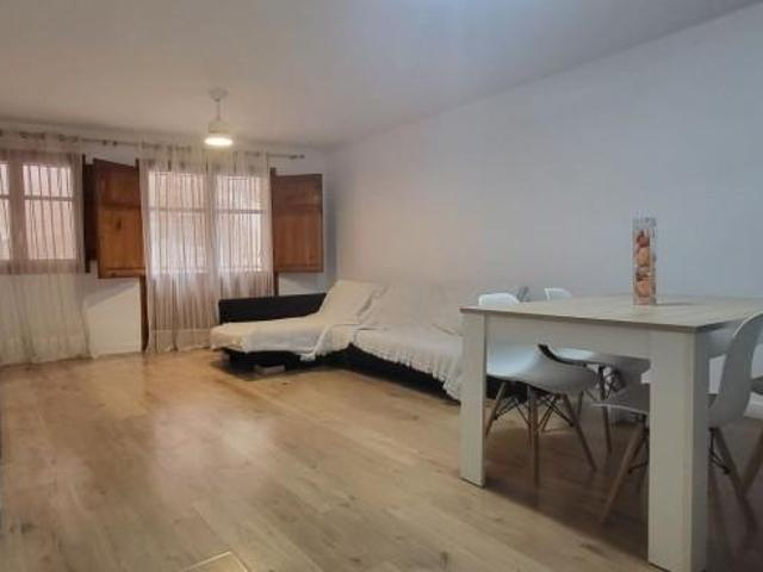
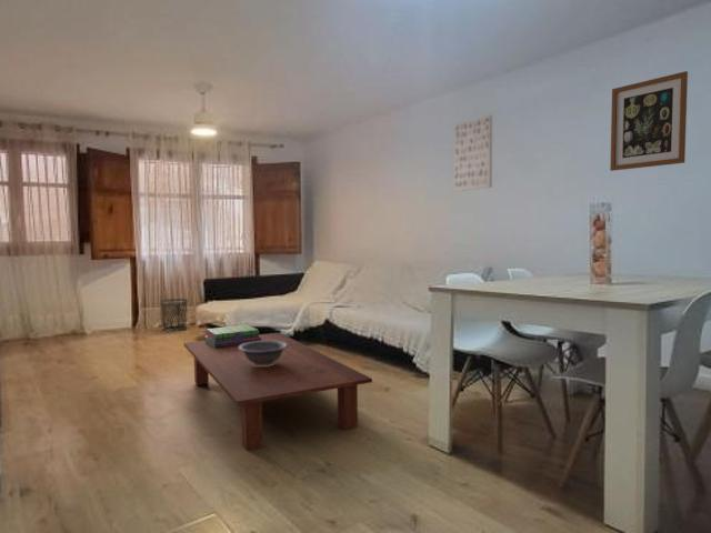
+ coffee table (264, 380)
+ stack of books (232, 334)
+ wall art (647, 123)
+ waste bin (174, 314)
+ decorative bowl (263, 354)
+ wall art (472, 154)
